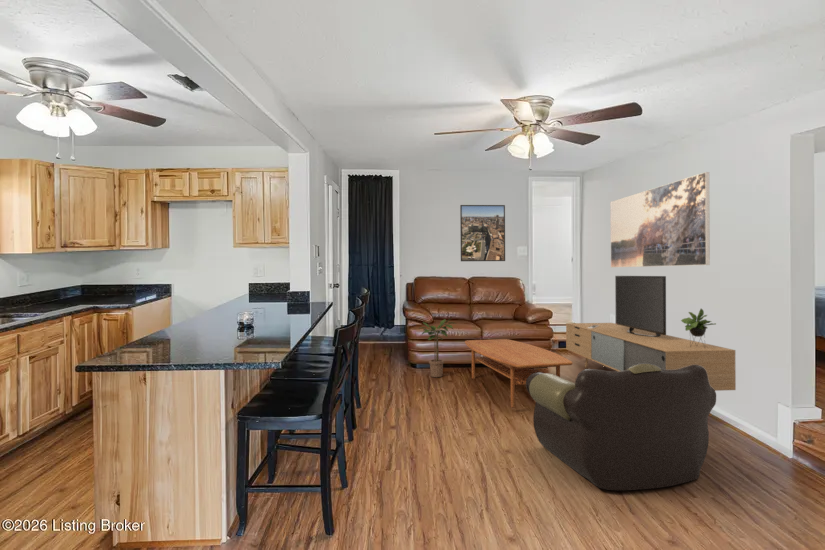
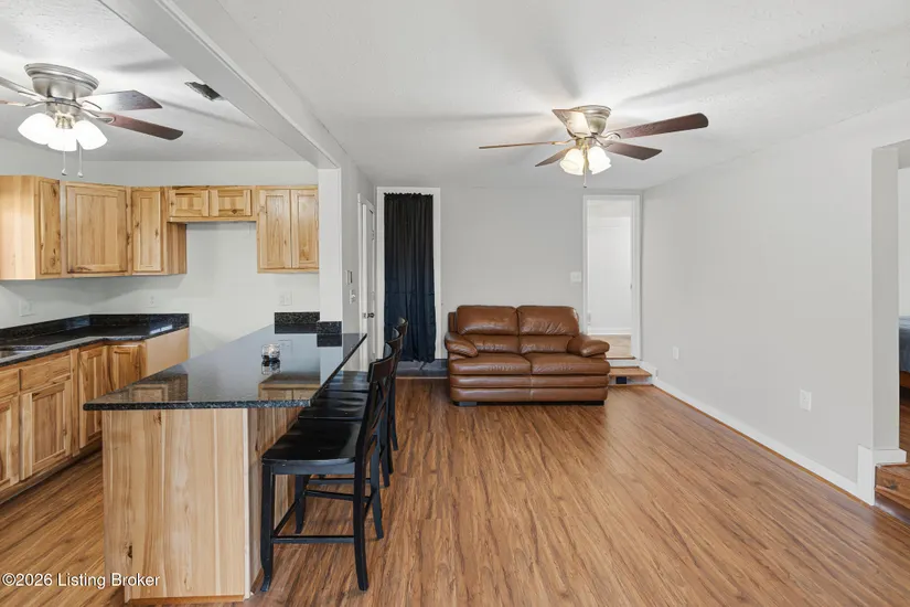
- coffee table (511, 370)
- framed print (651, 228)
- potted plant (437, 346)
- media console (634, 332)
- armchair (620, 410)
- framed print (482, 233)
